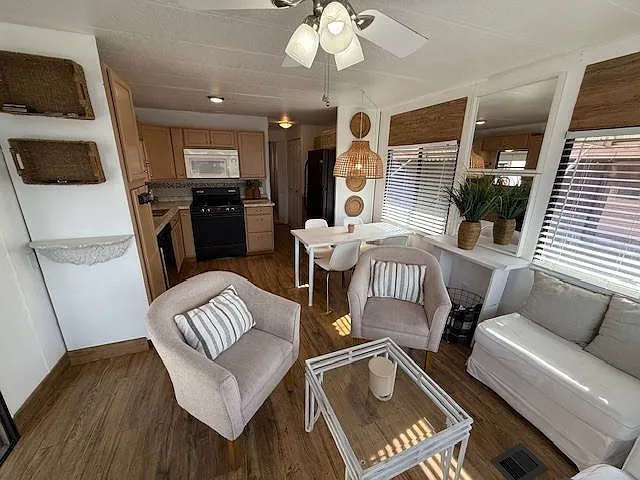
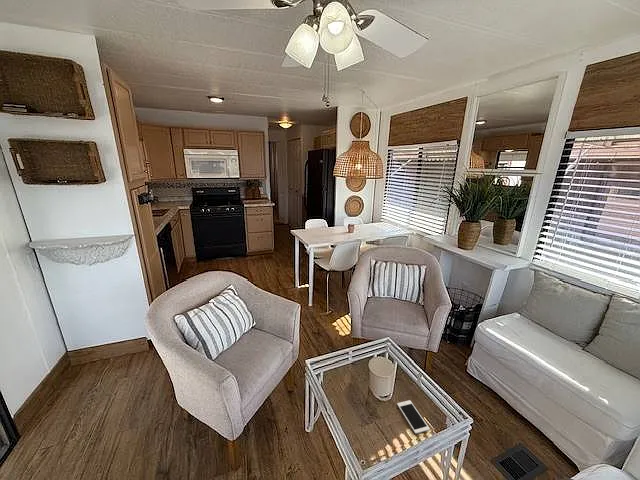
+ cell phone (412, 415)
